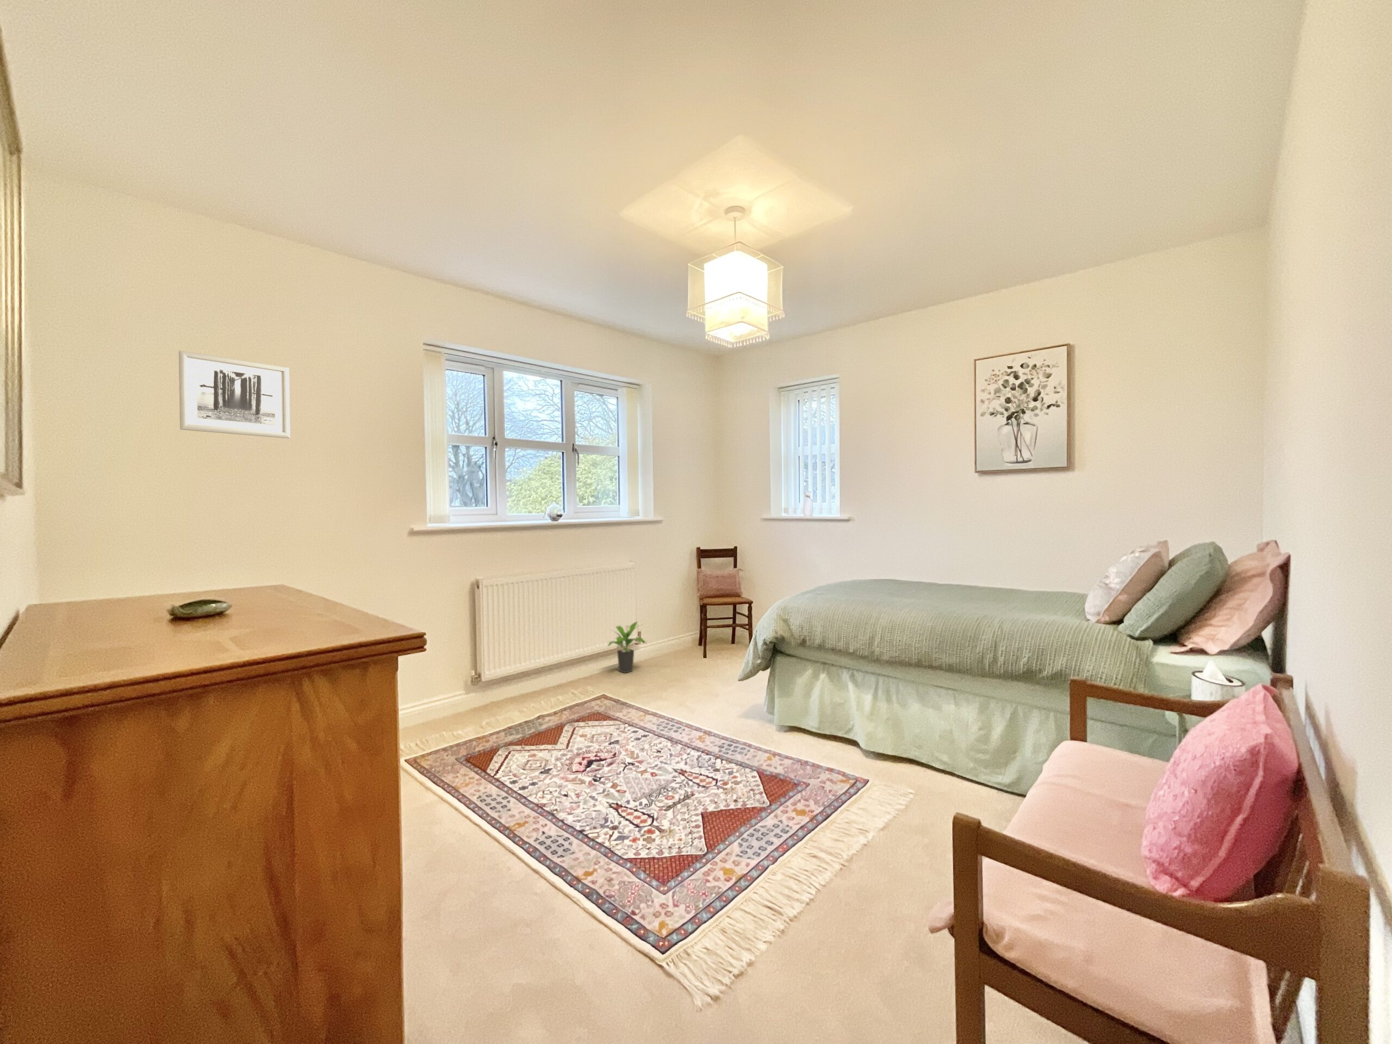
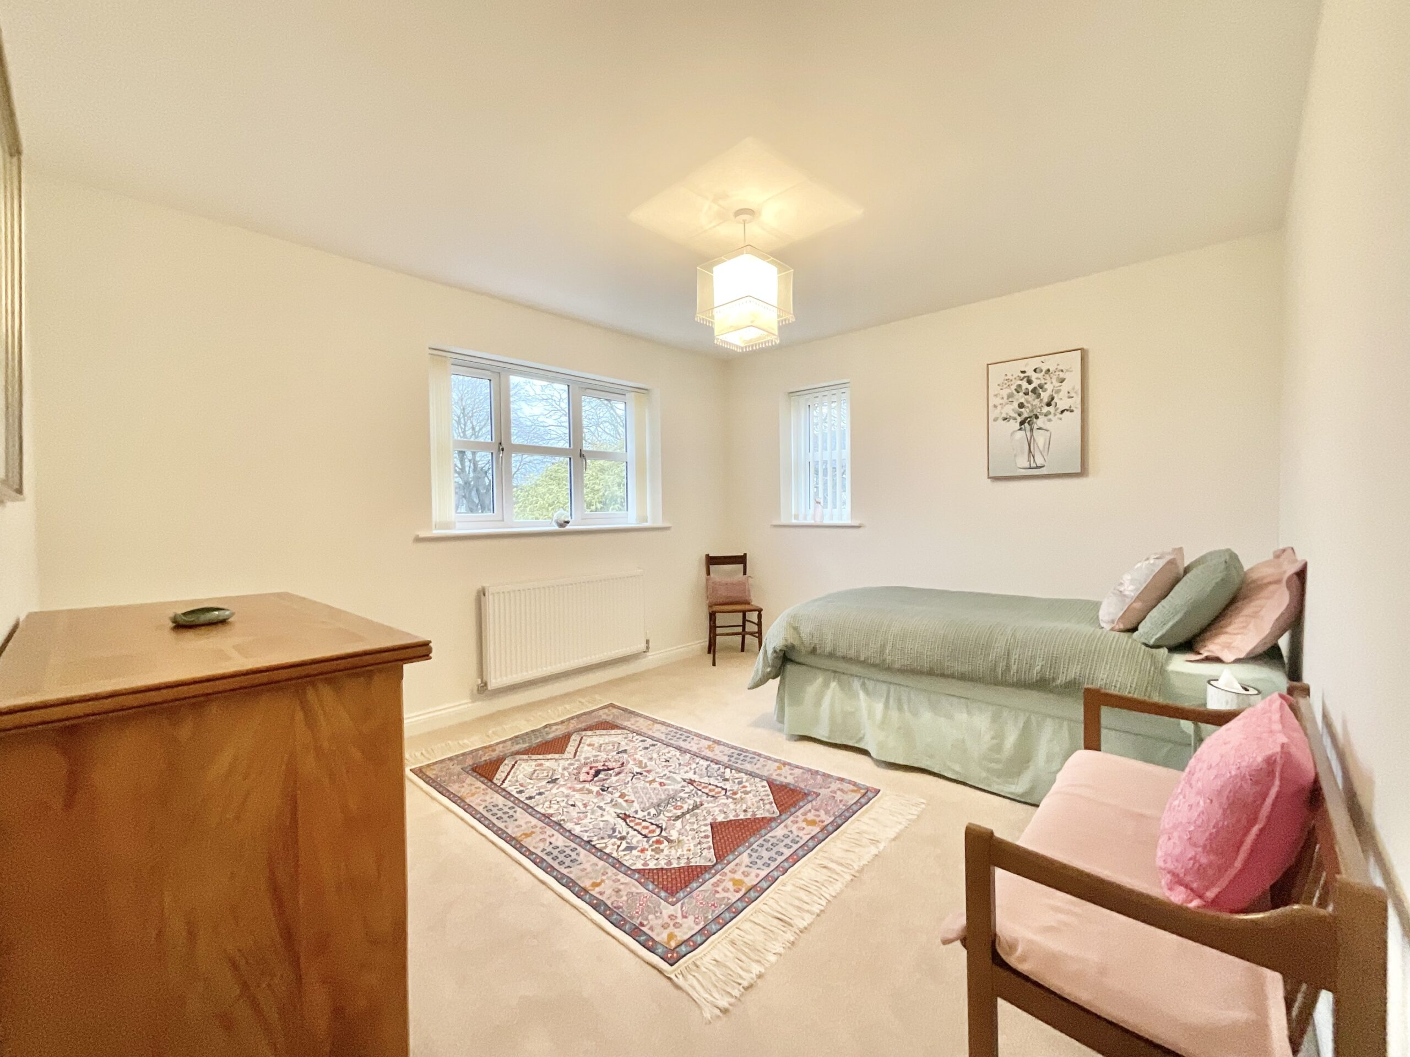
- potted plant (625, 647)
- wall art (237, 397)
